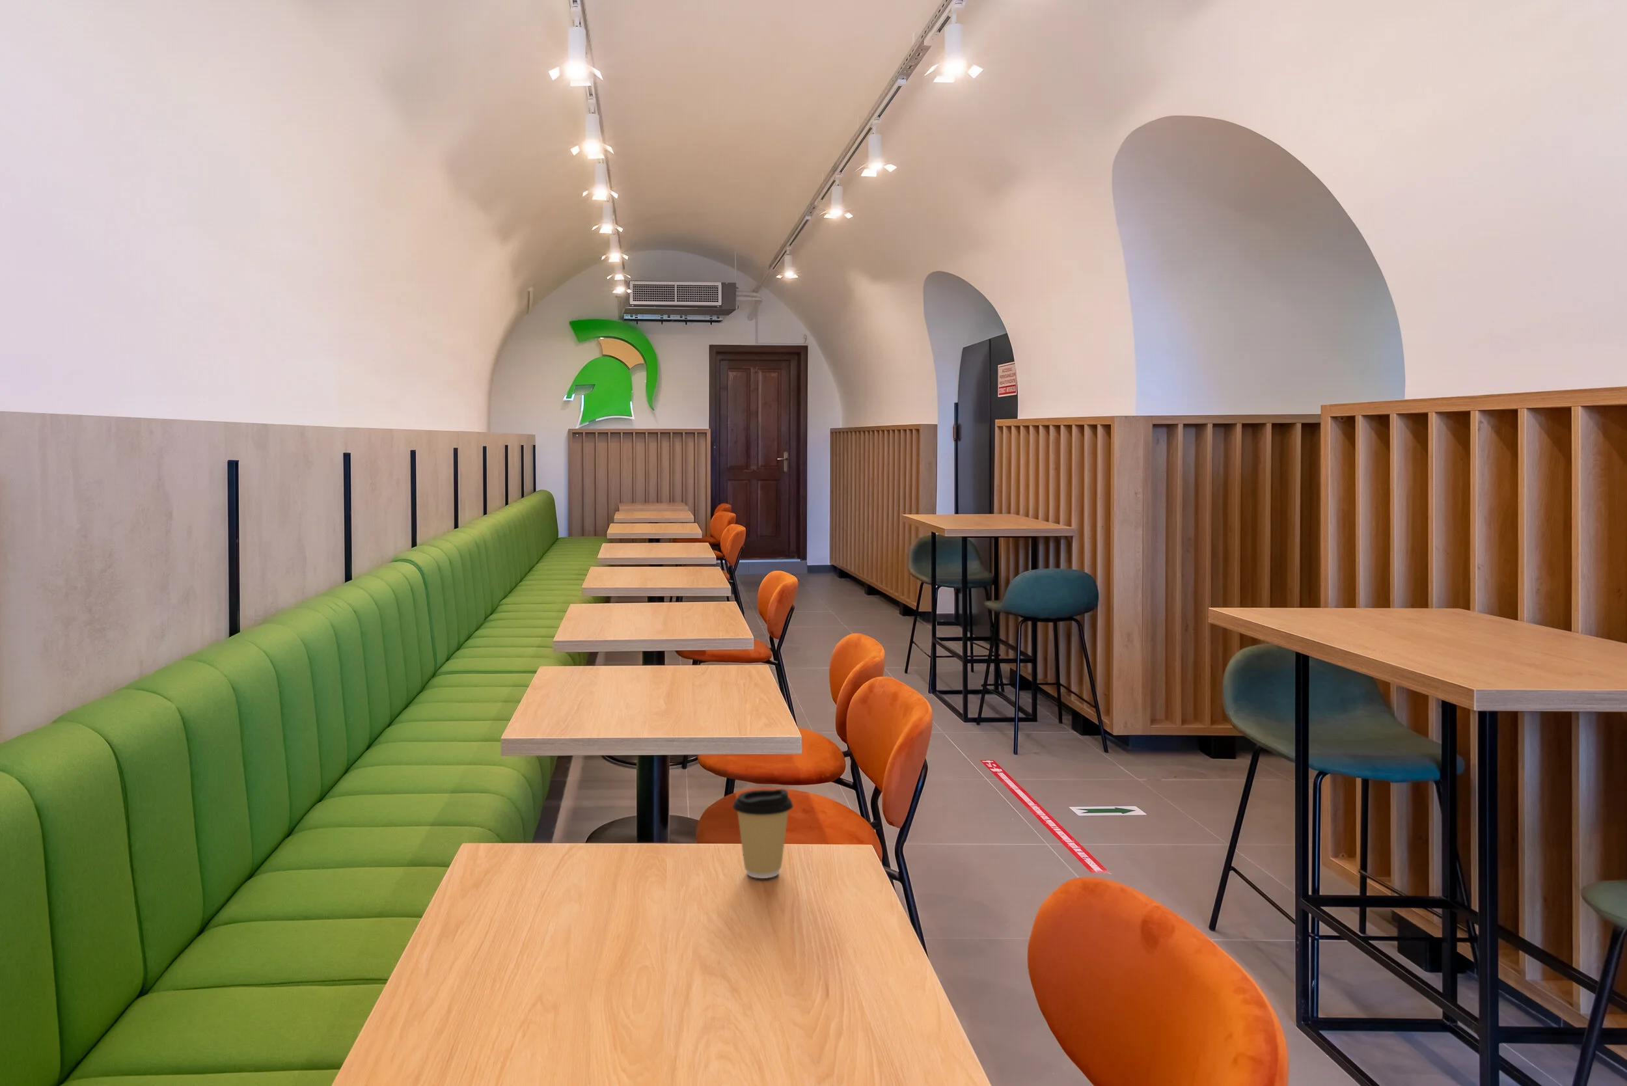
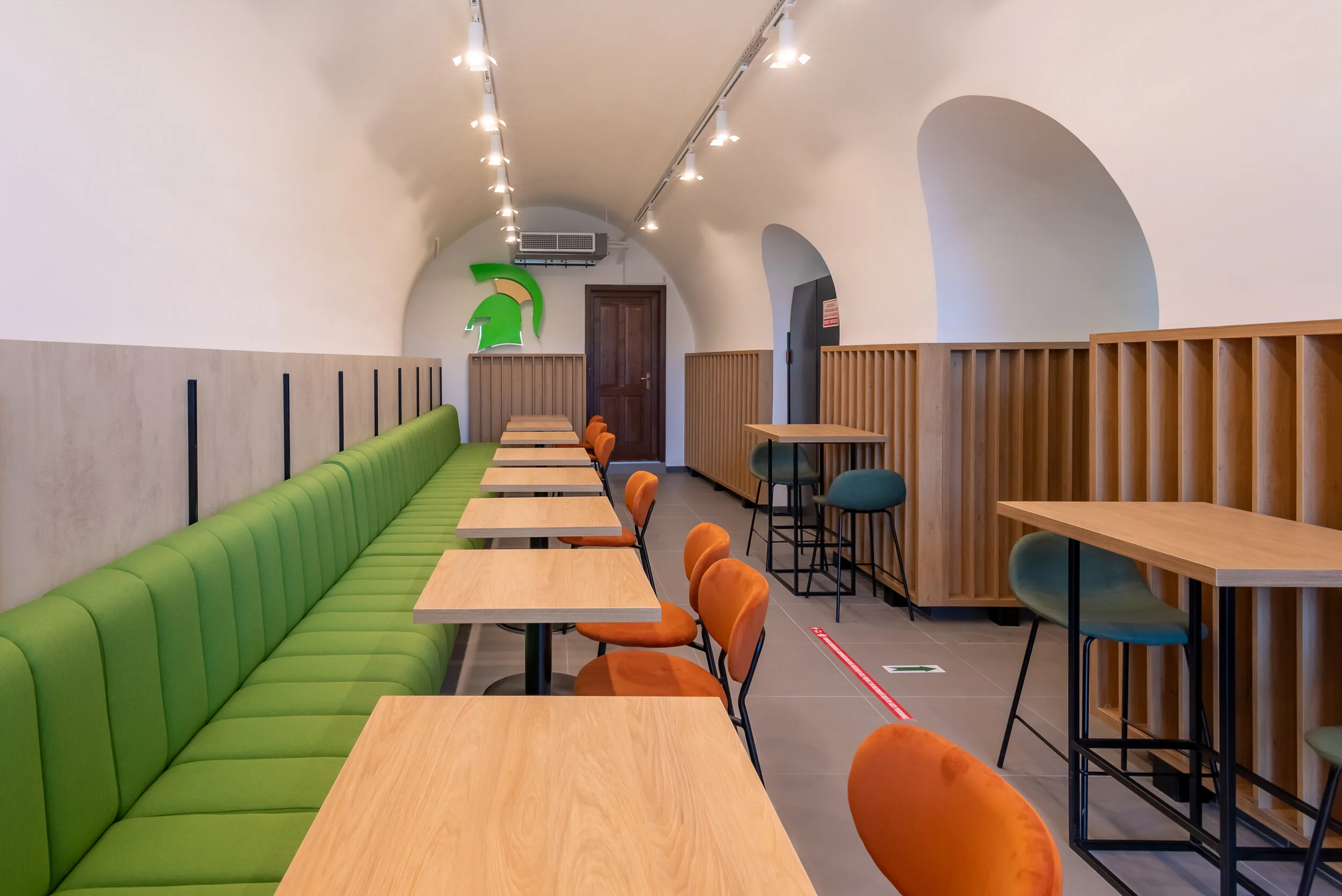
- coffee cup (763, 833)
